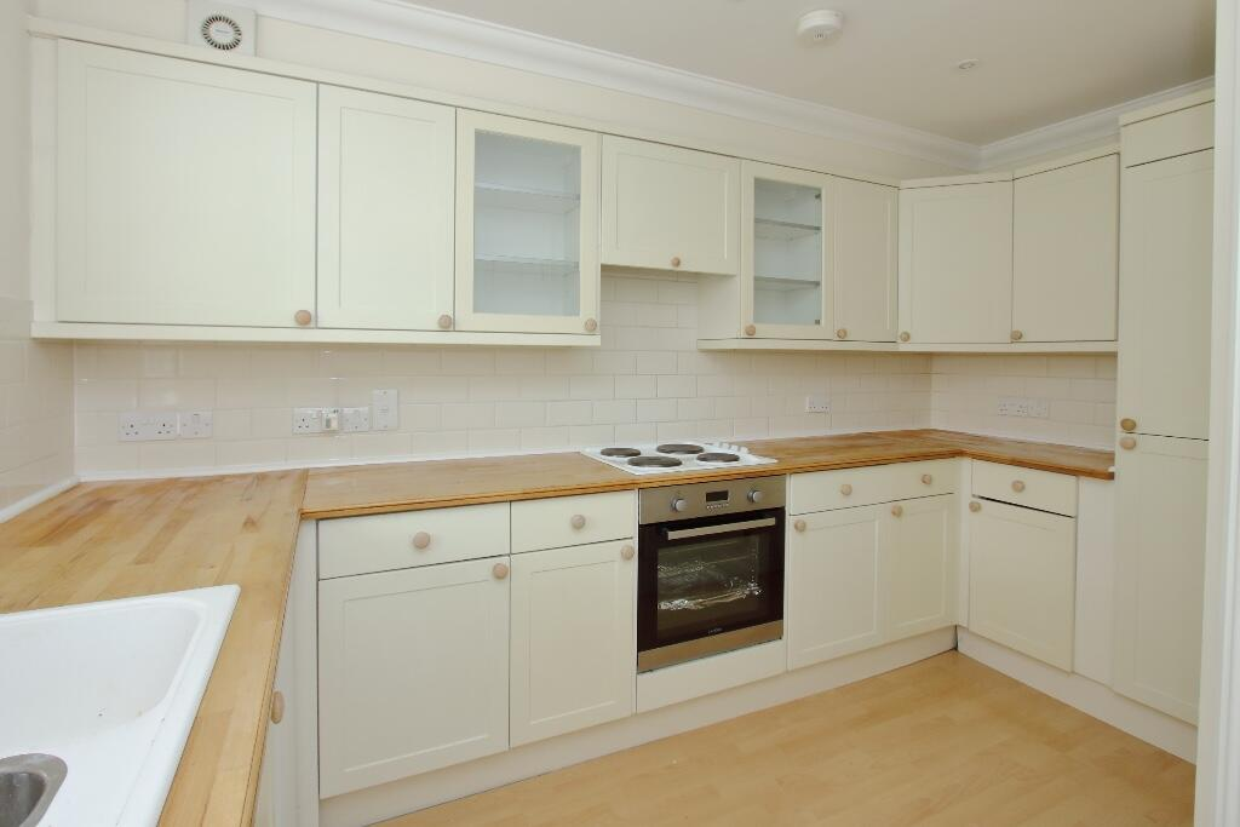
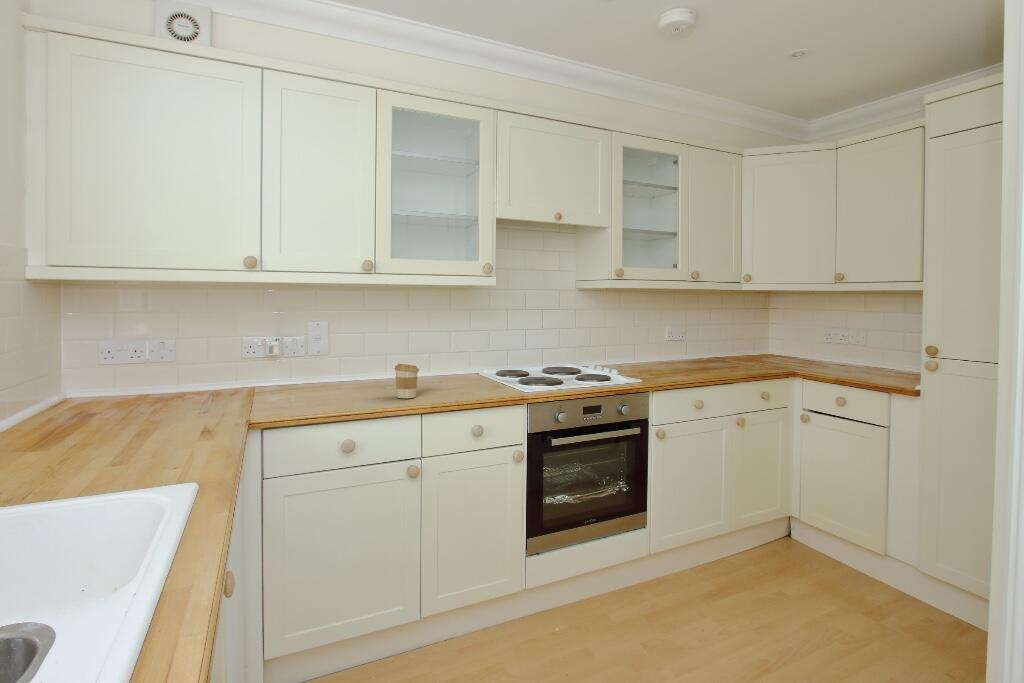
+ coffee cup (406, 380)
